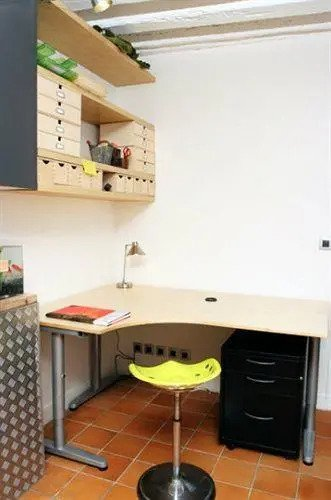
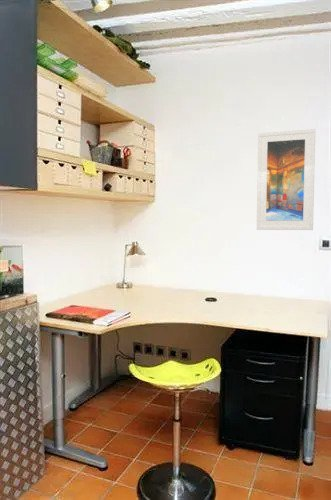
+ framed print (285, 180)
